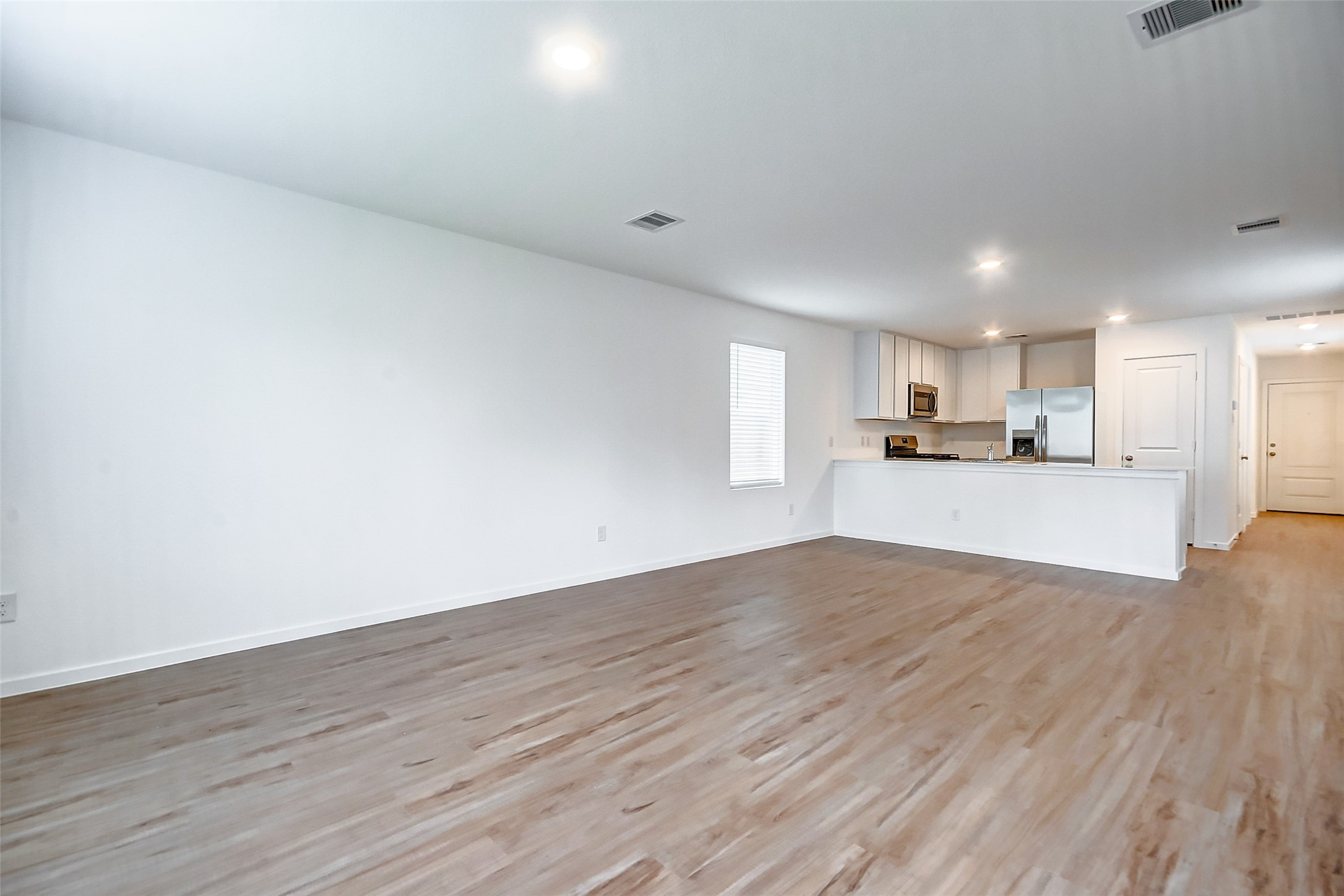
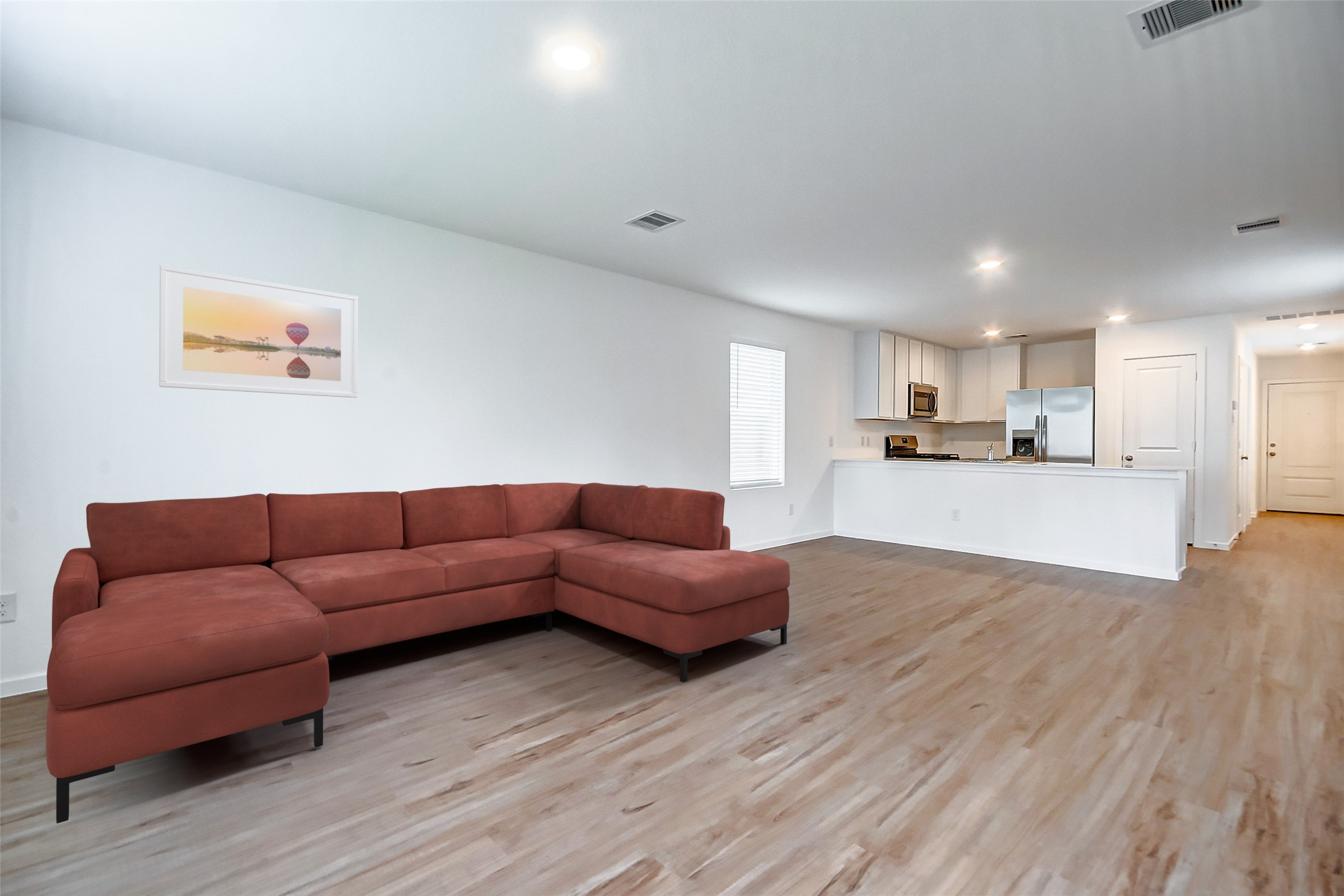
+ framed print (267, 337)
+ sofa (463, 579)
